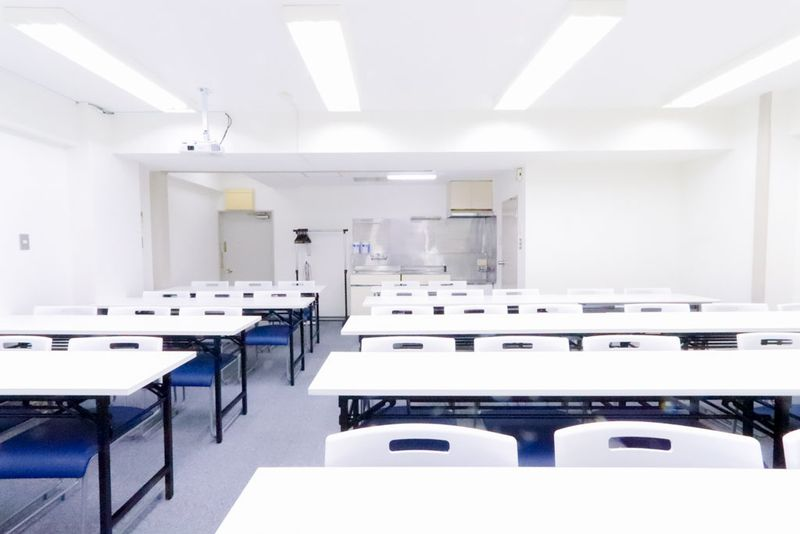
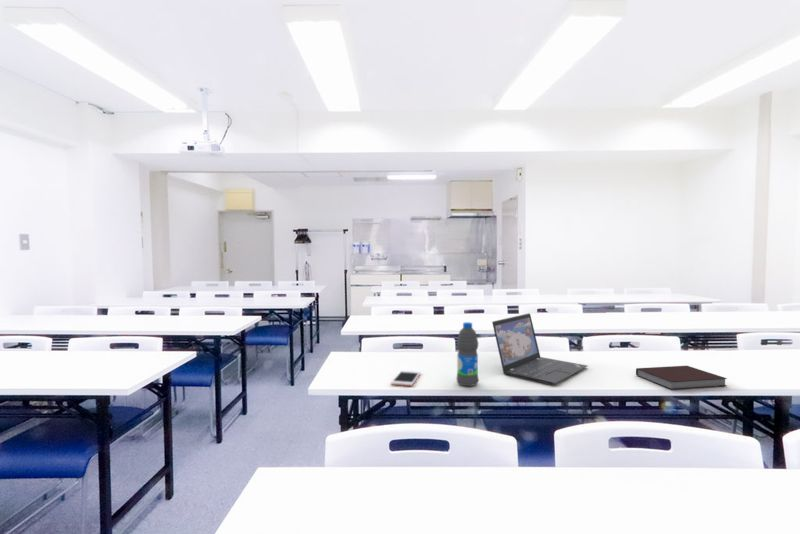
+ cell phone (406, 377)
+ water bottle (467, 353)
+ laptop (537, 345)
+ notebook (679, 376)
